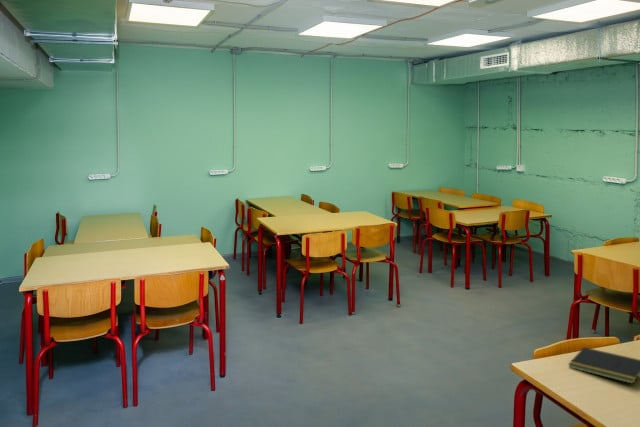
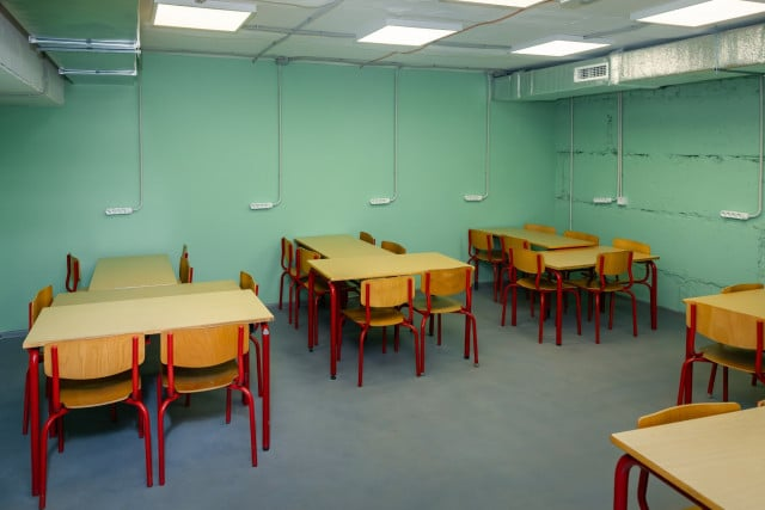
- notepad (606, 364)
